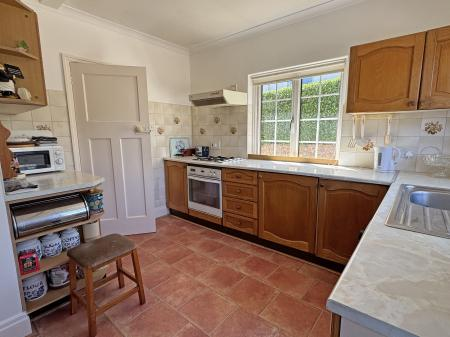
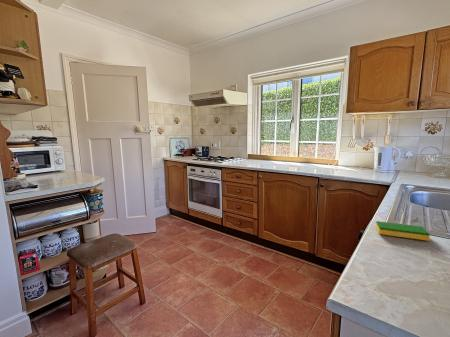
+ dish sponge (400, 230)
